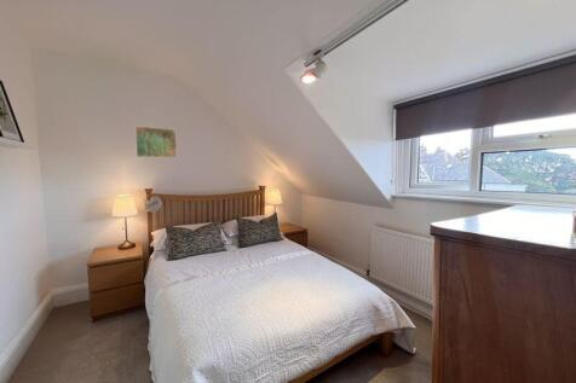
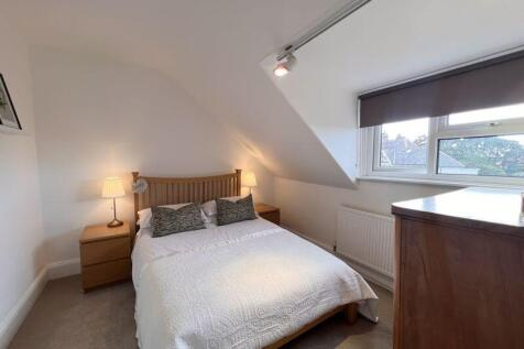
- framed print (156, 143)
